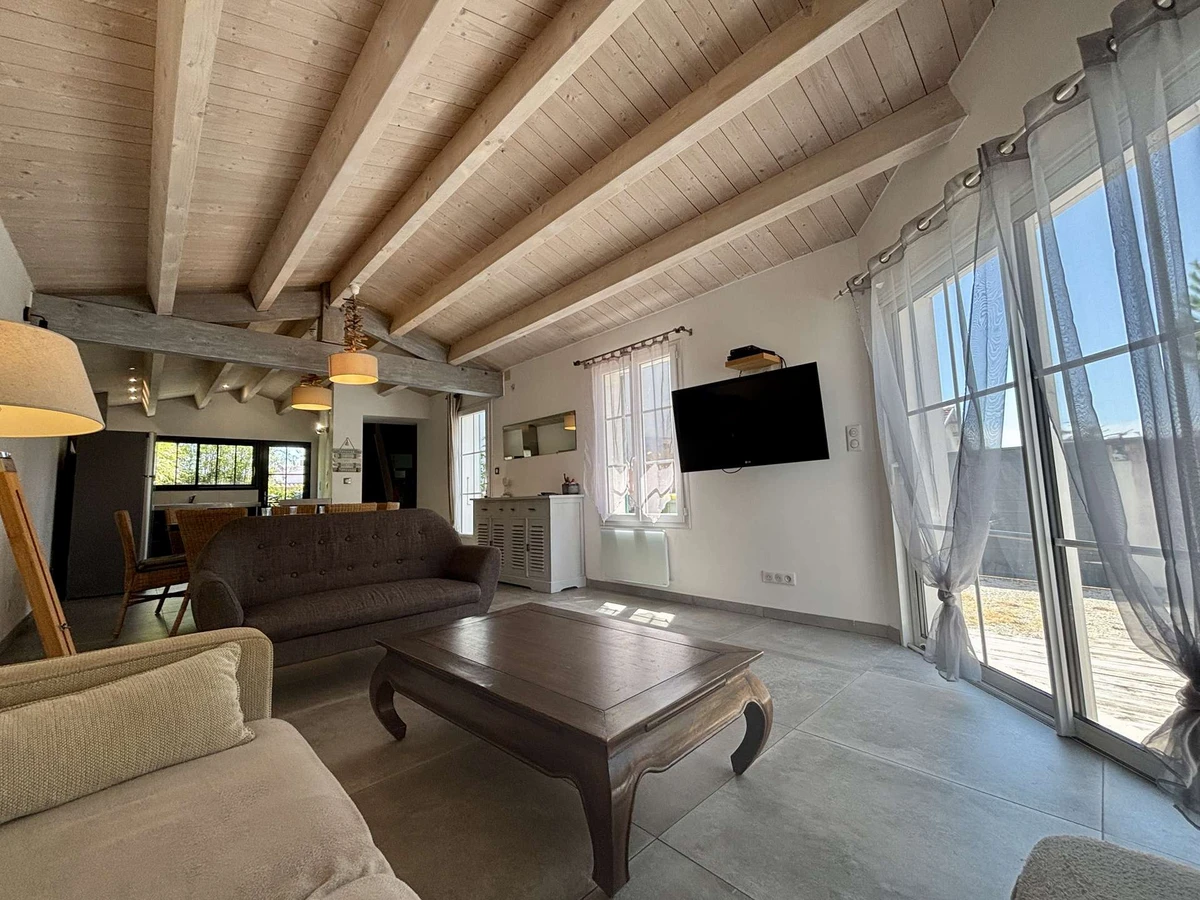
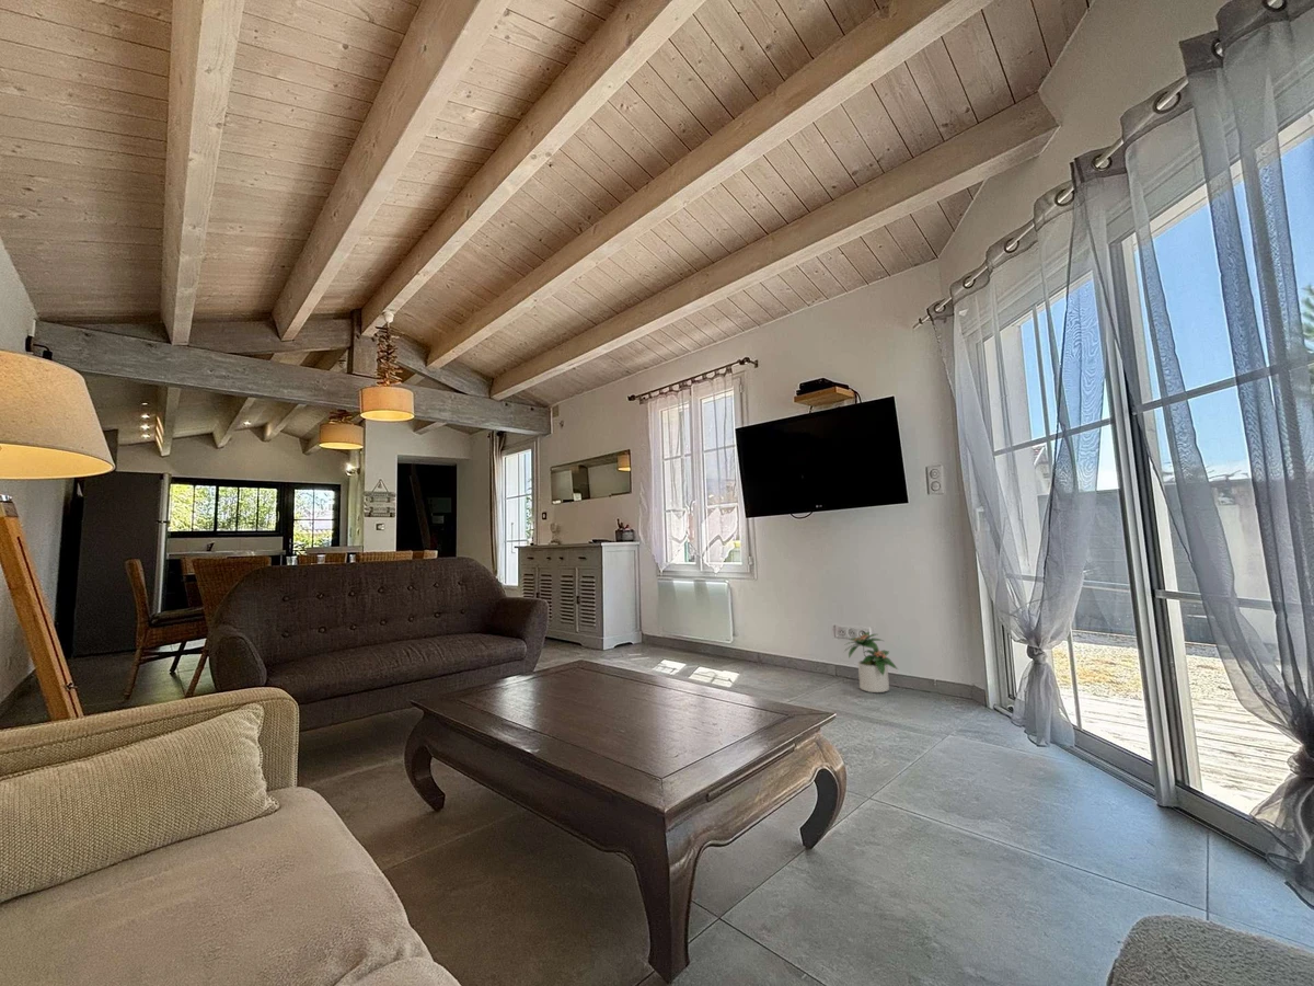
+ potted plant (867, 661)
